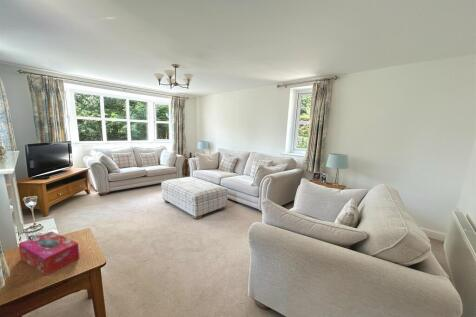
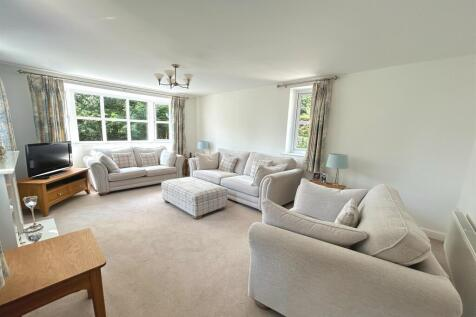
- tissue box (49, 251)
